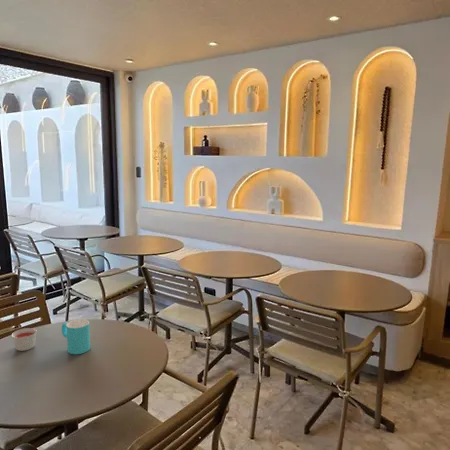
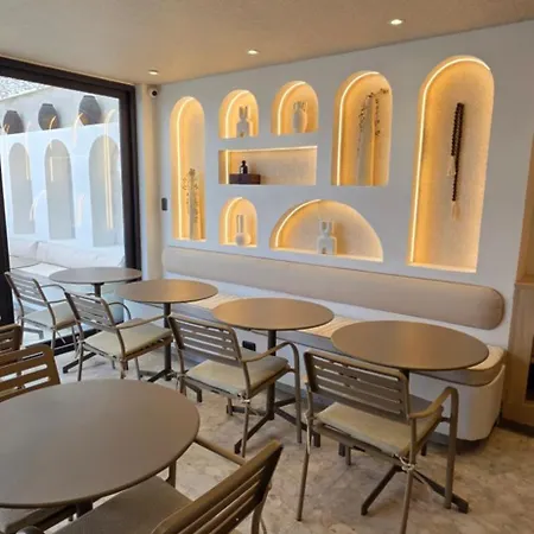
- candle (24, 339)
- cup (76, 334)
